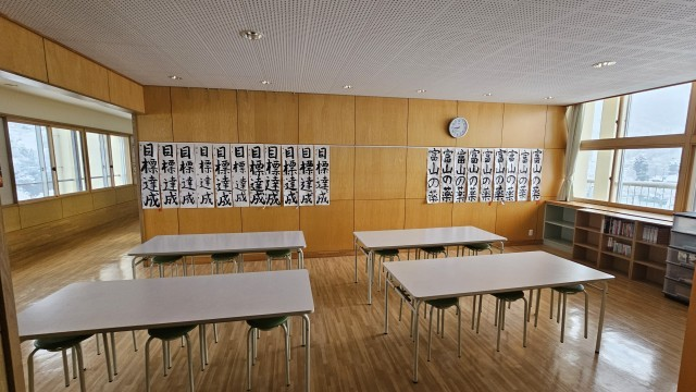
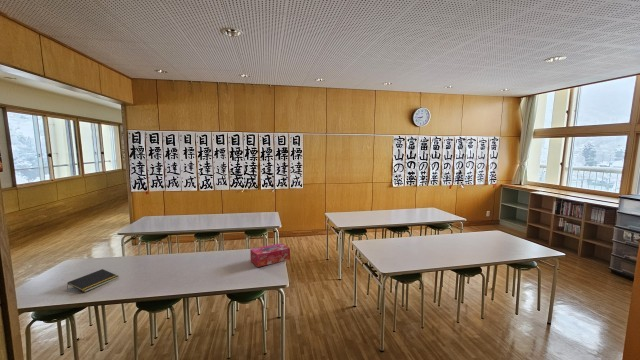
+ tissue box (270, 254)
+ notepad (94, 279)
